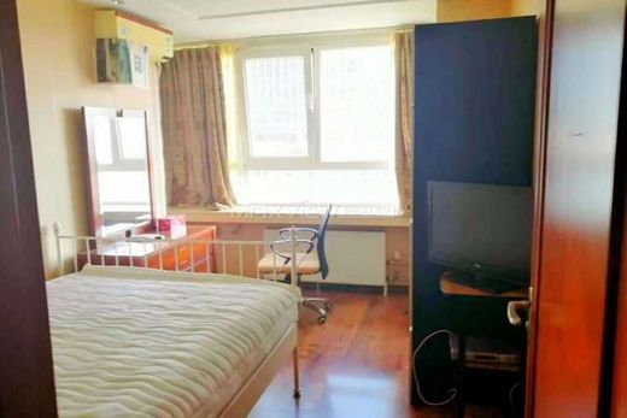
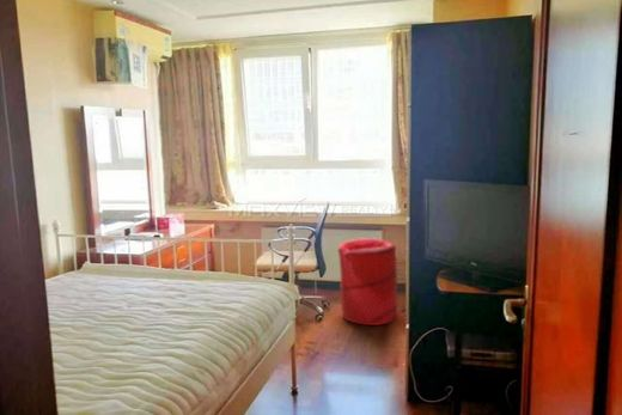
+ laundry hamper (367, 279)
